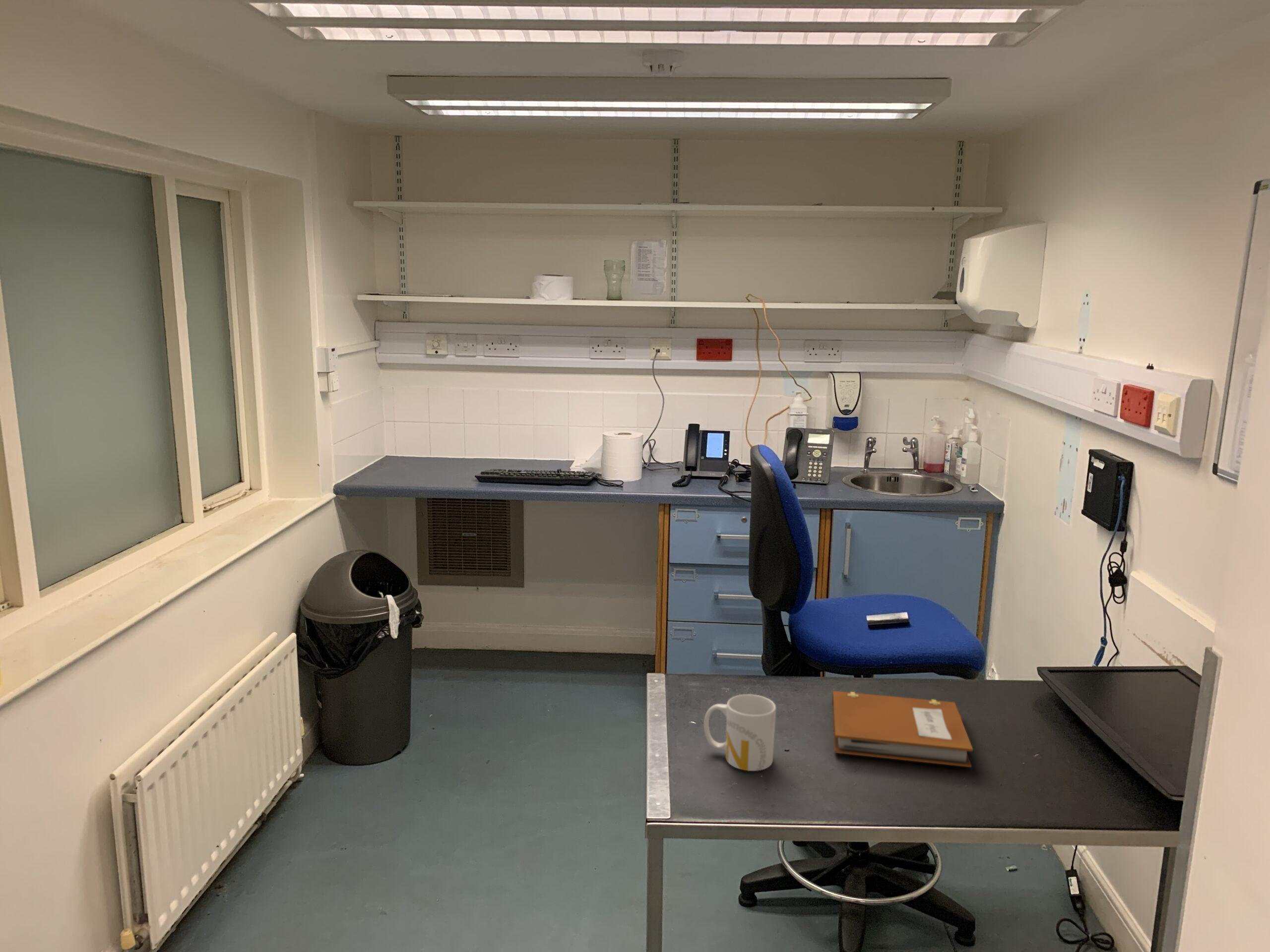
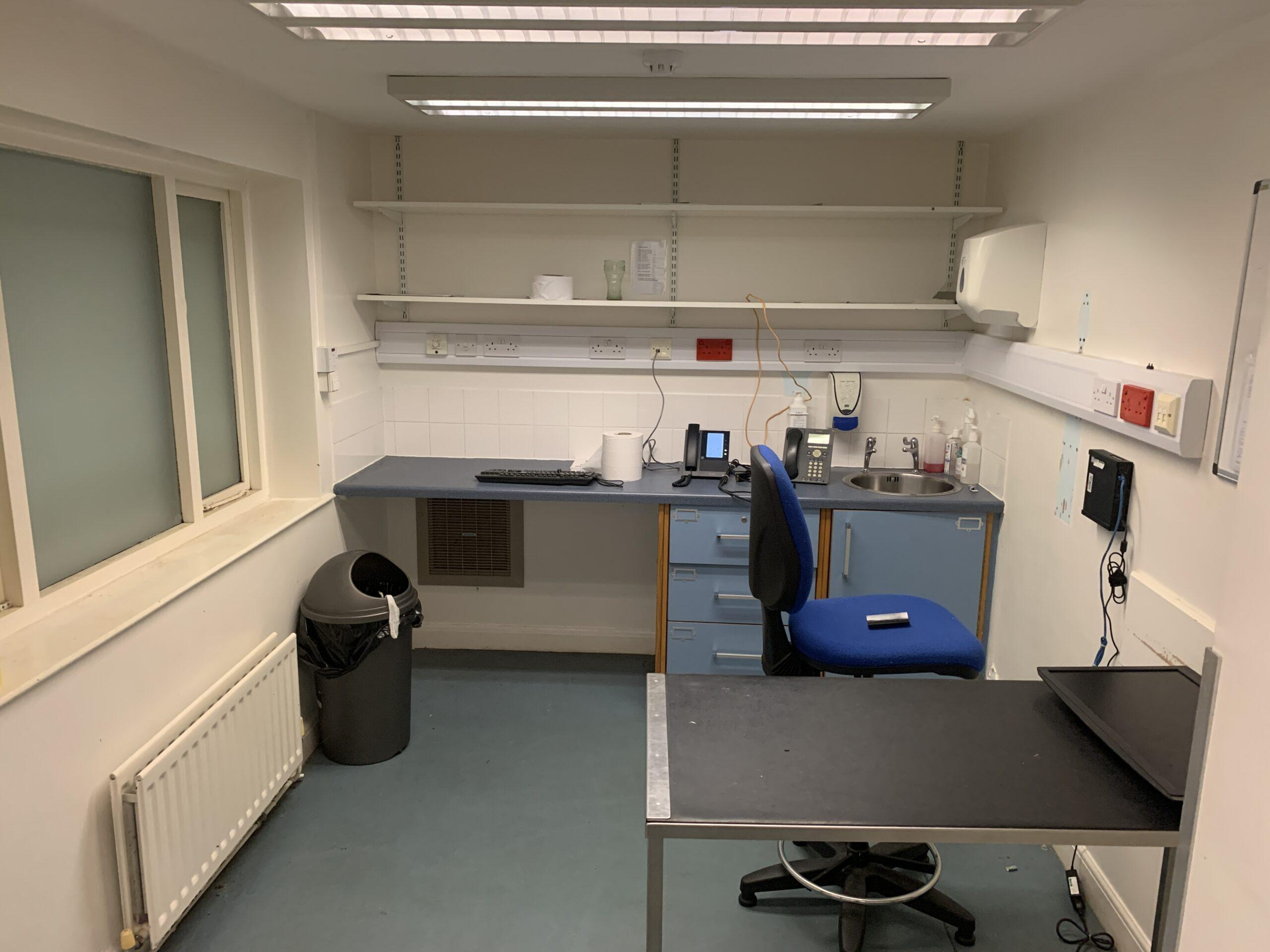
- mug (741, 732)
- notebook (900, 725)
